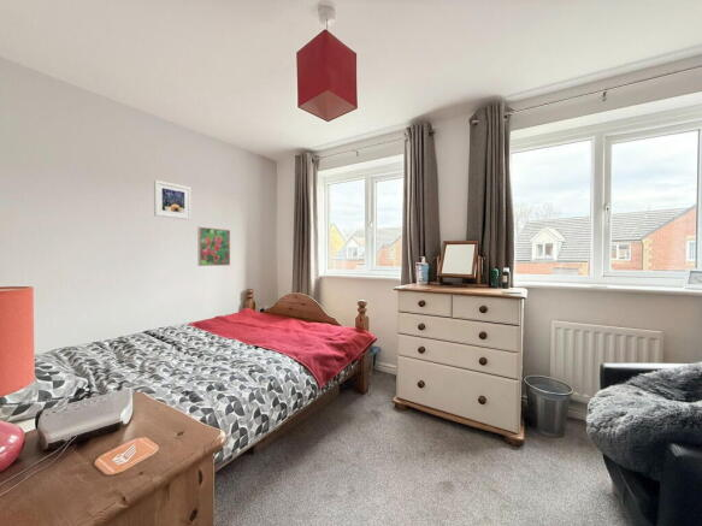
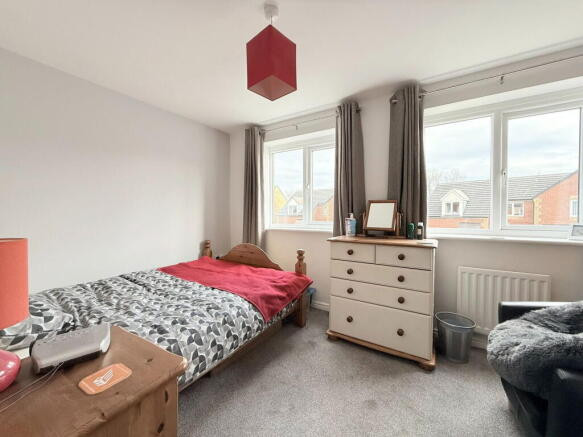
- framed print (173, 201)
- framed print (214, 247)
